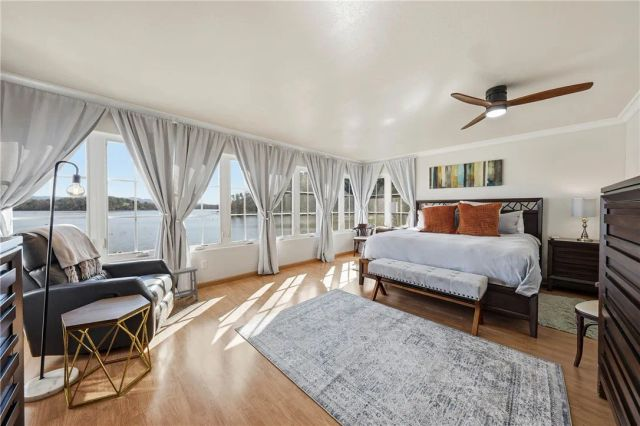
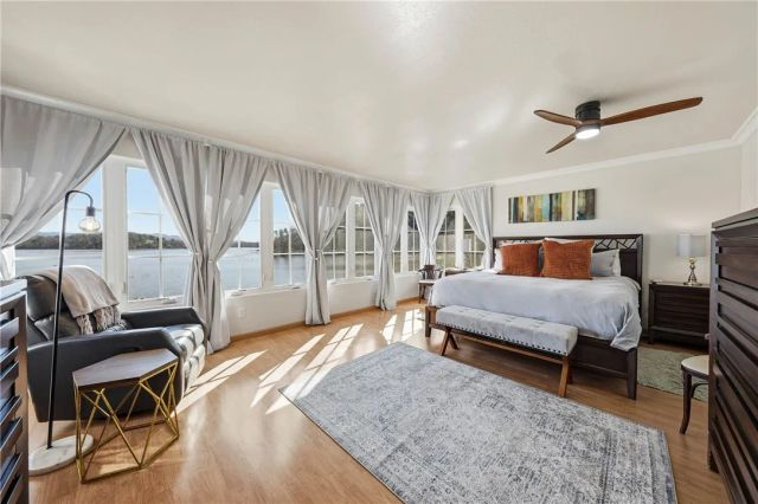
- footstool (182, 291)
